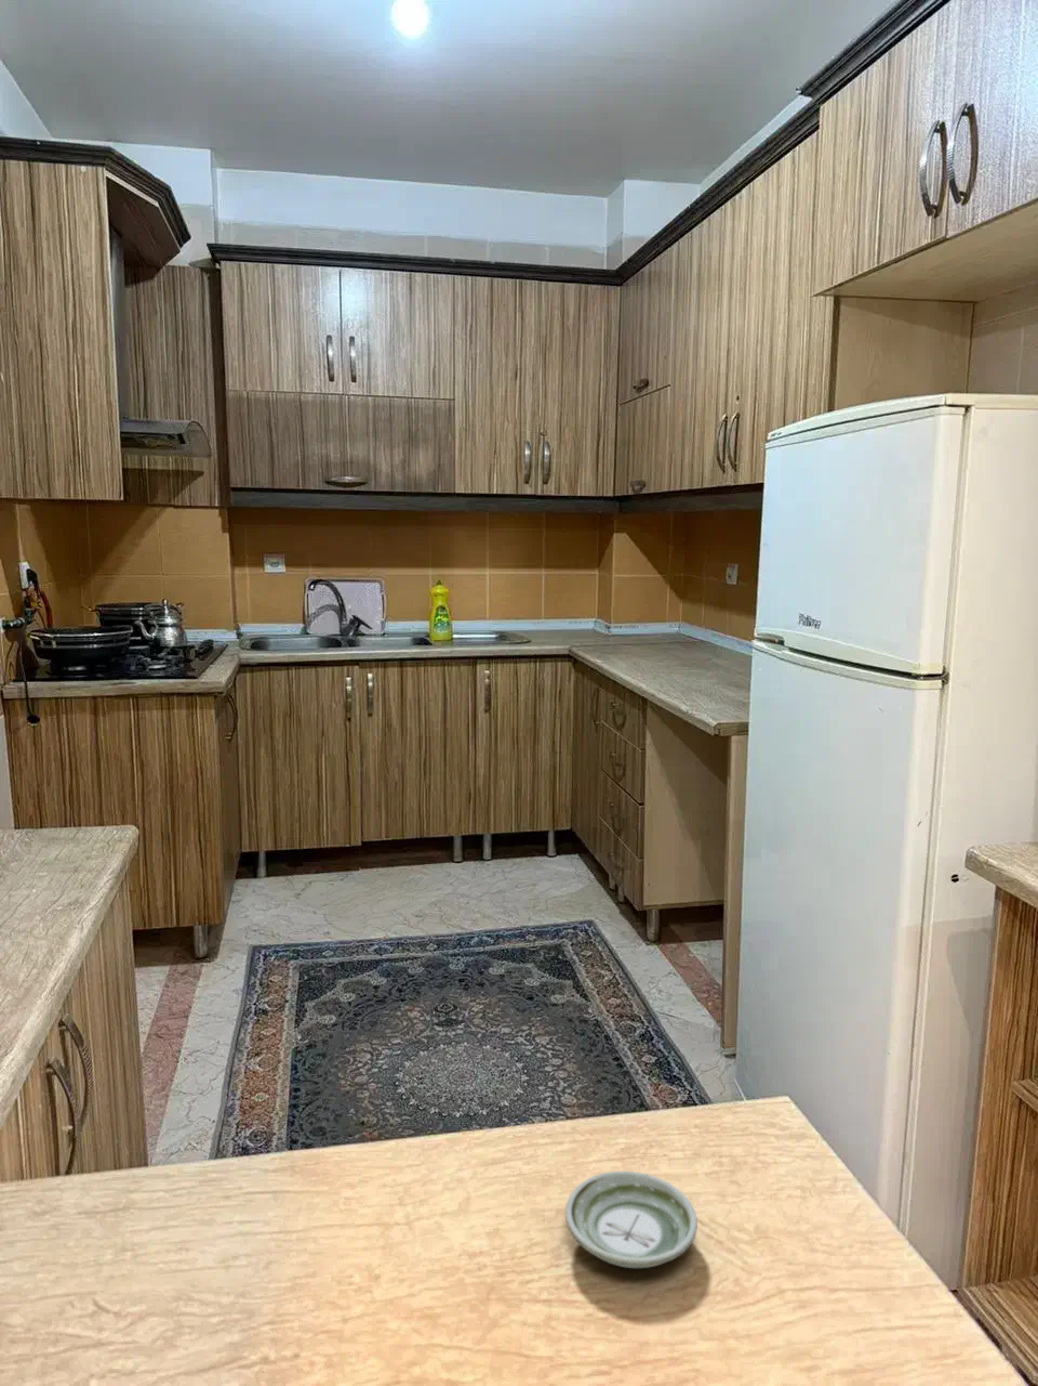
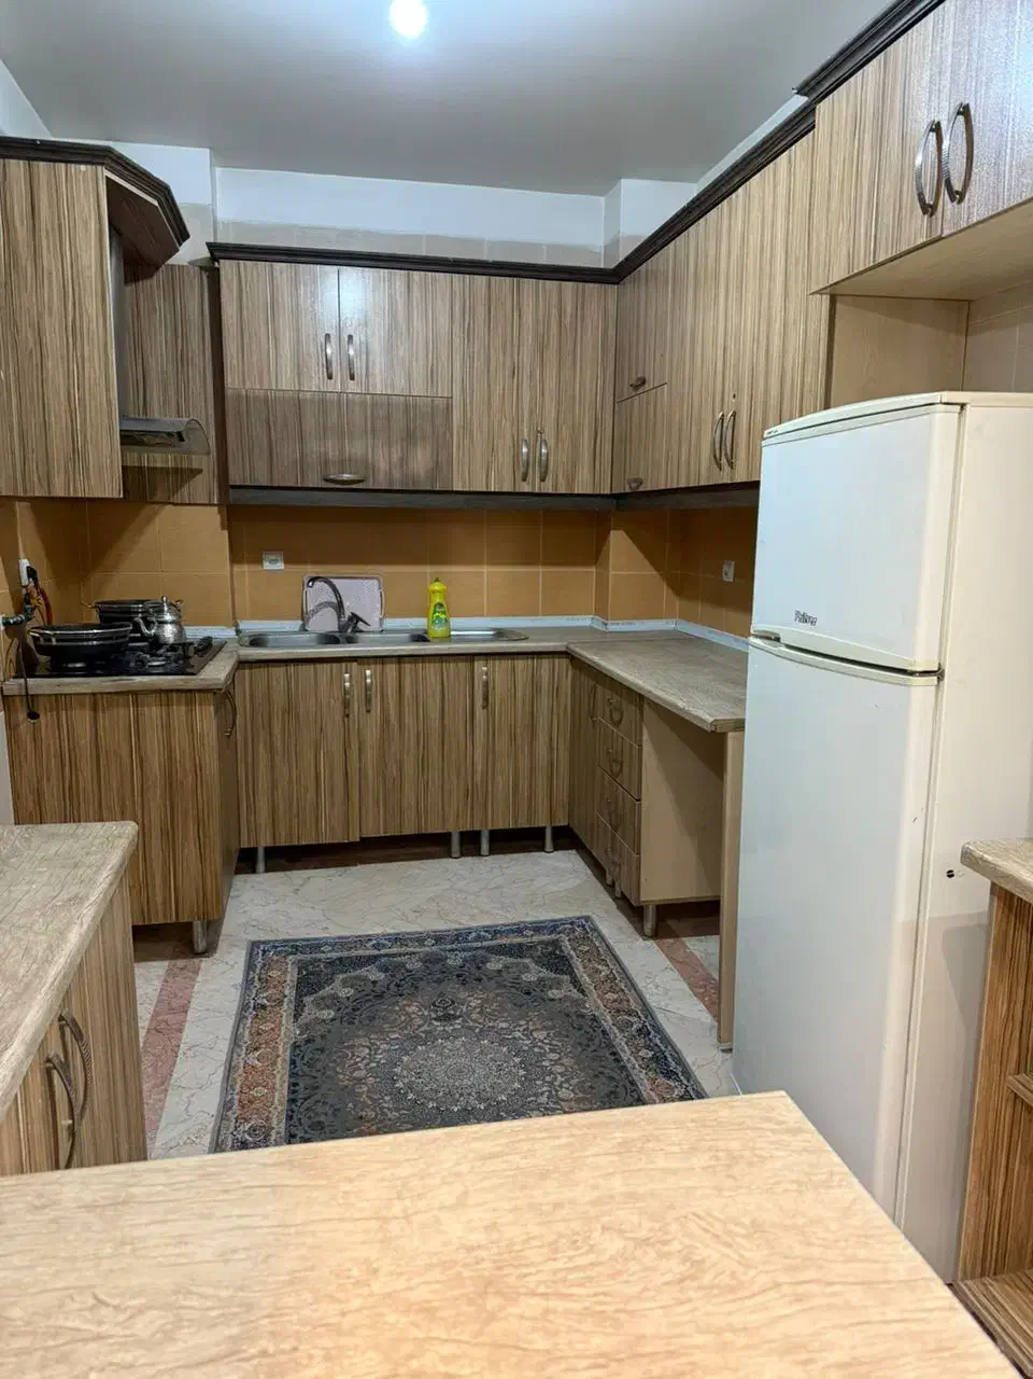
- saucer (630, 1226)
